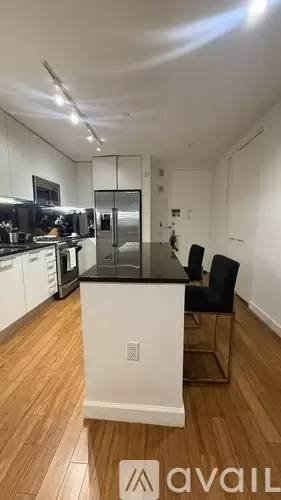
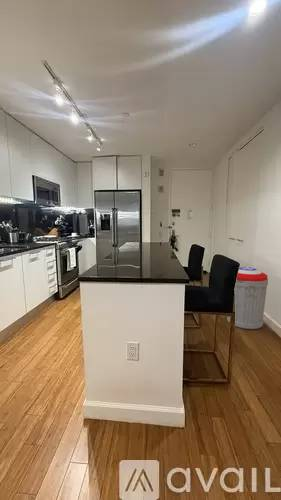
+ trash can (245, 295)
